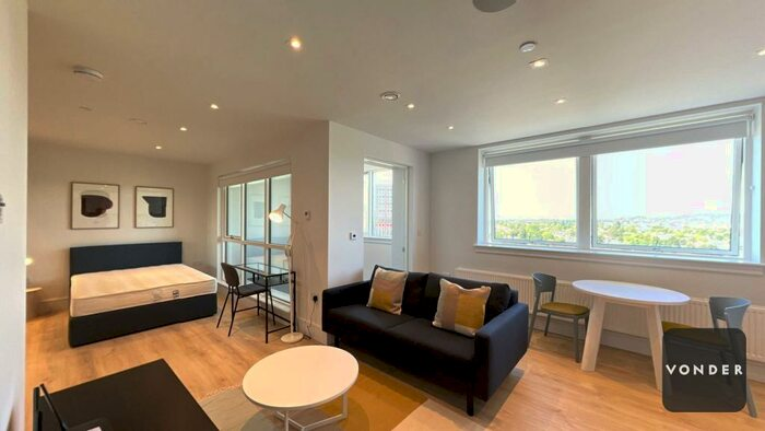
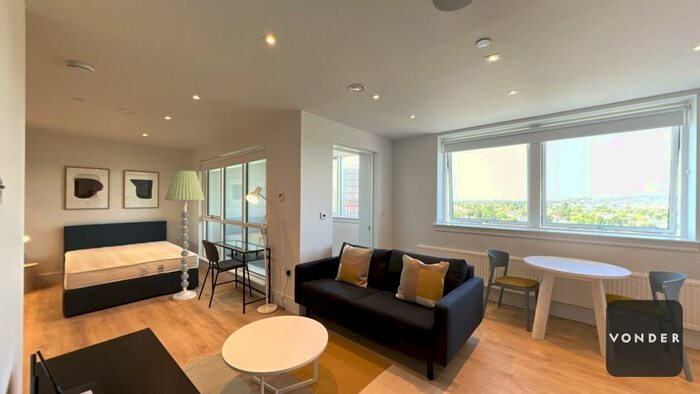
+ floor lamp (185, 233)
